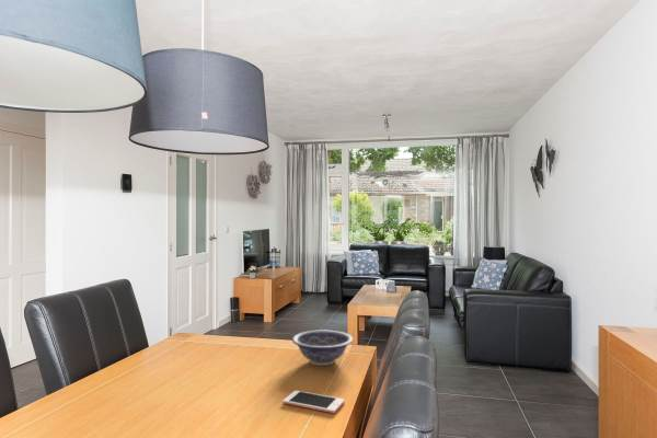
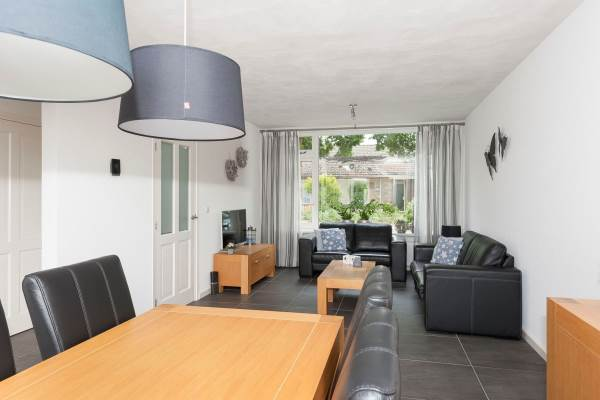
- cell phone (313, 401)
- decorative bowl (322, 349)
